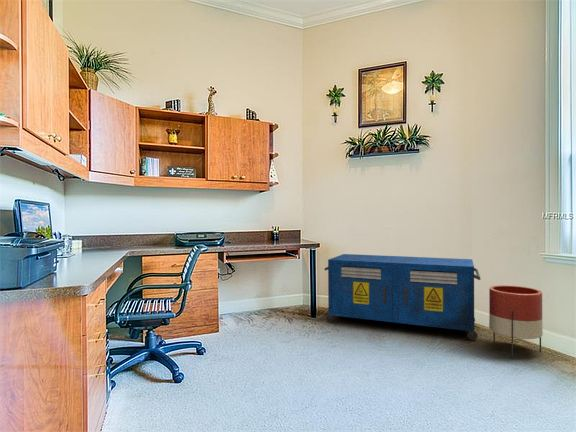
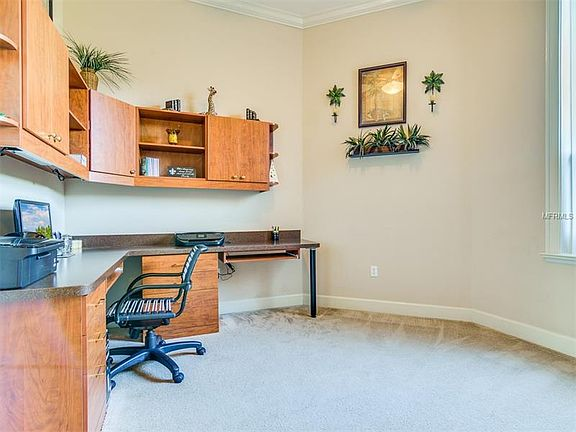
- storage cabinet (399, 291)
- planter (515, 320)
